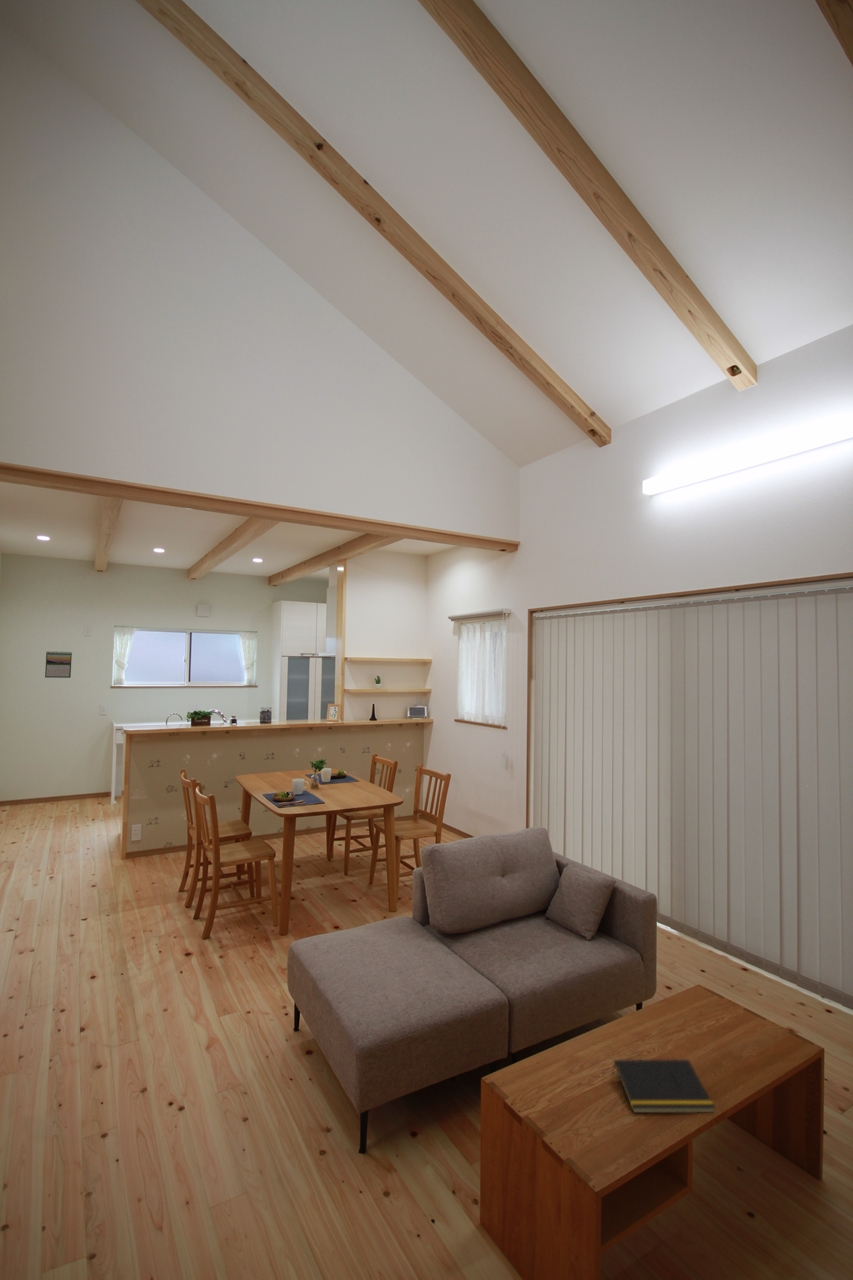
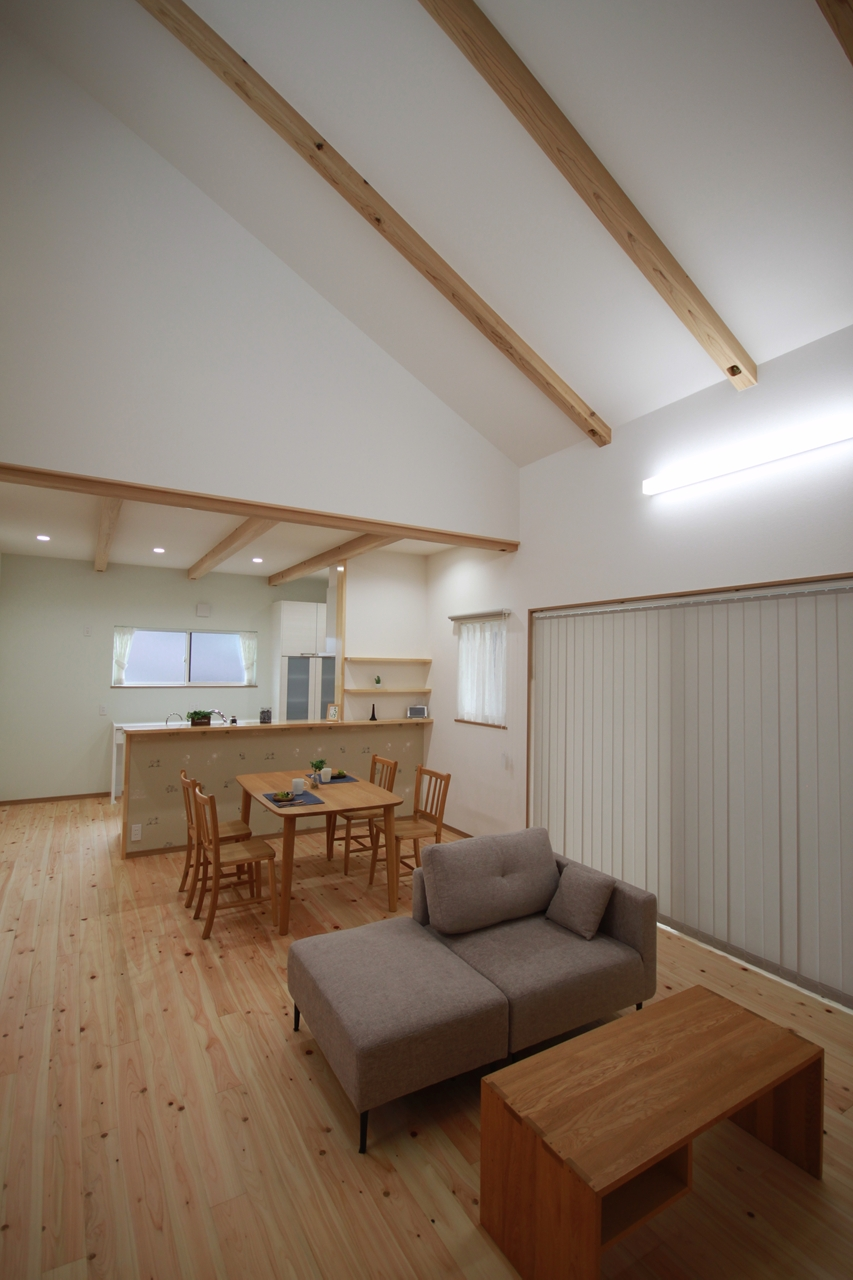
- calendar (58, 664)
- notepad (662, 1084)
